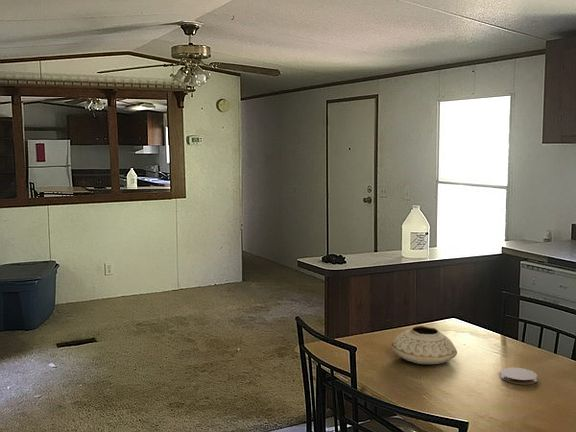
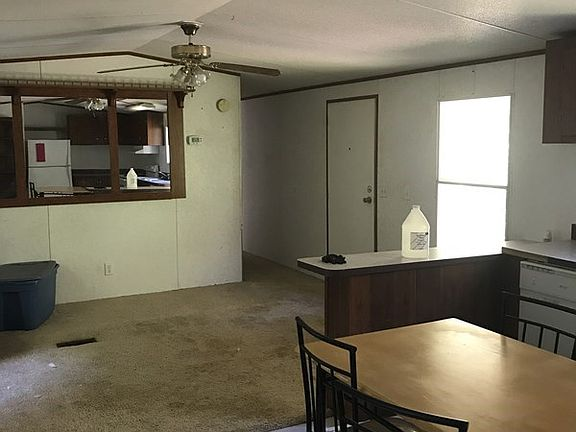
- coaster (518, 375)
- ceramic bowl (423, 343)
